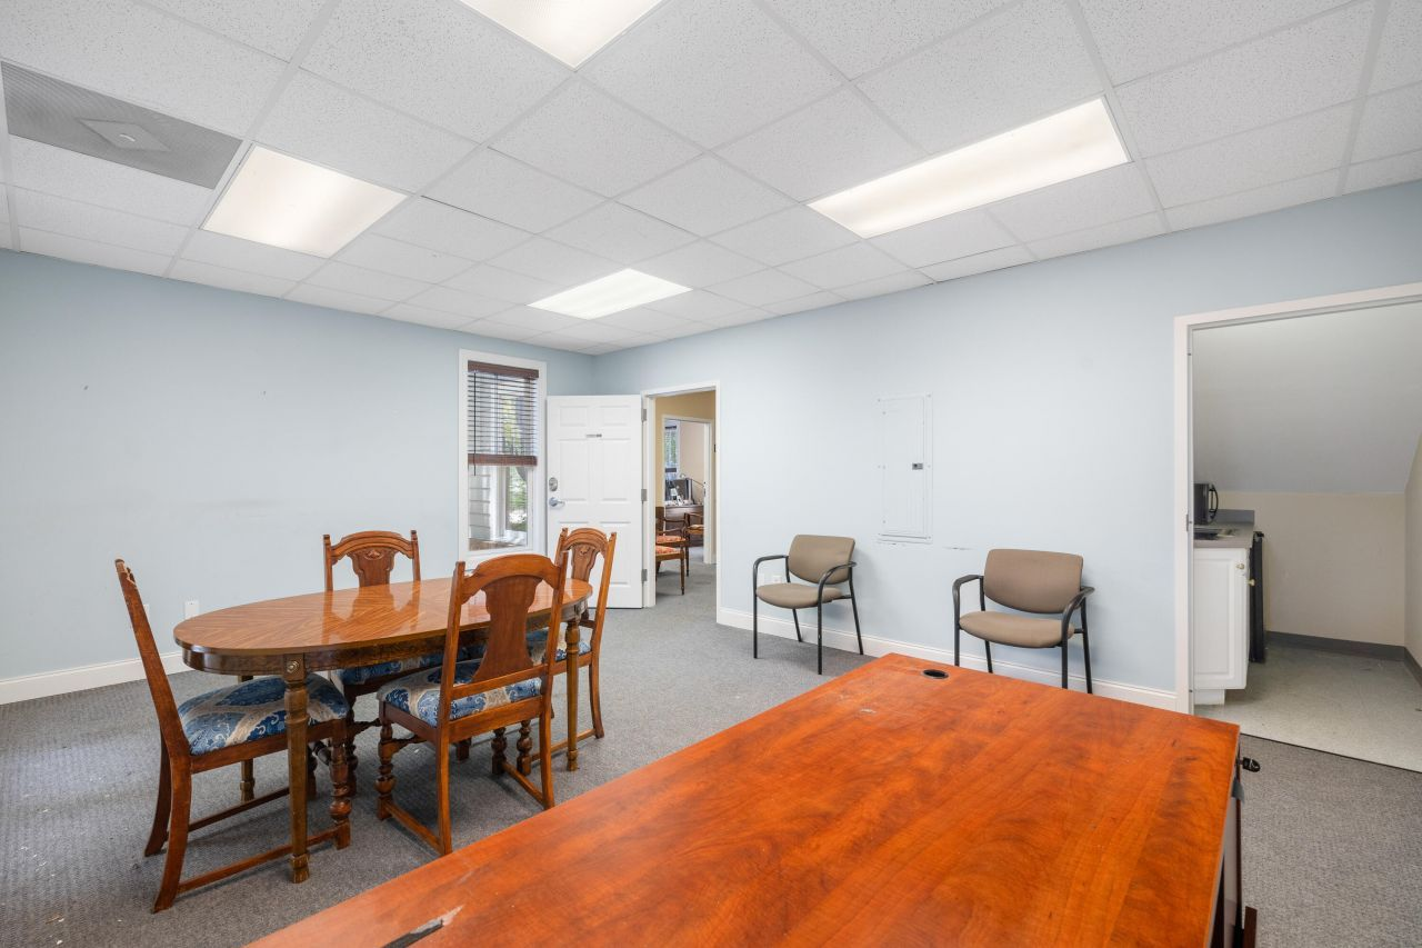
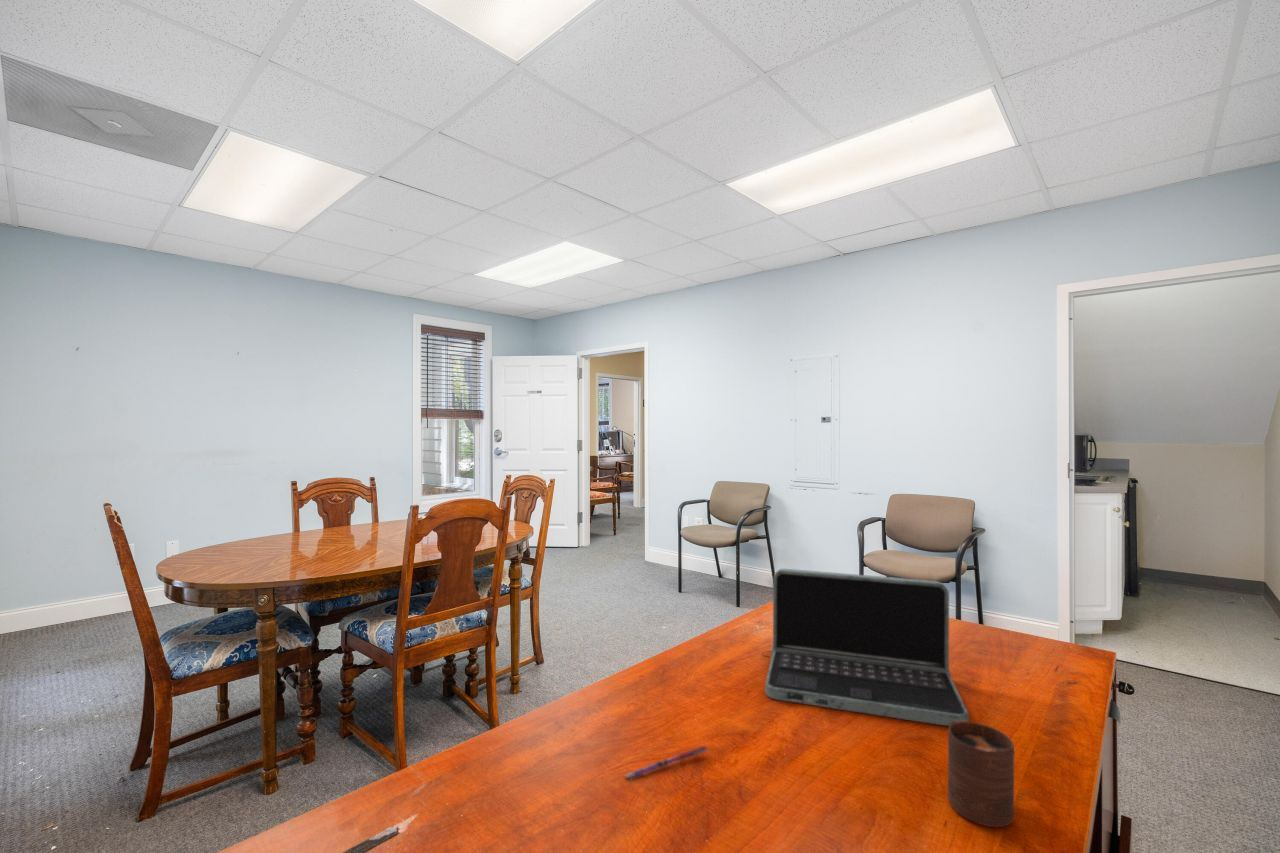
+ cup (972, 767)
+ laptop (852, 633)
+ pen (667, 761)
